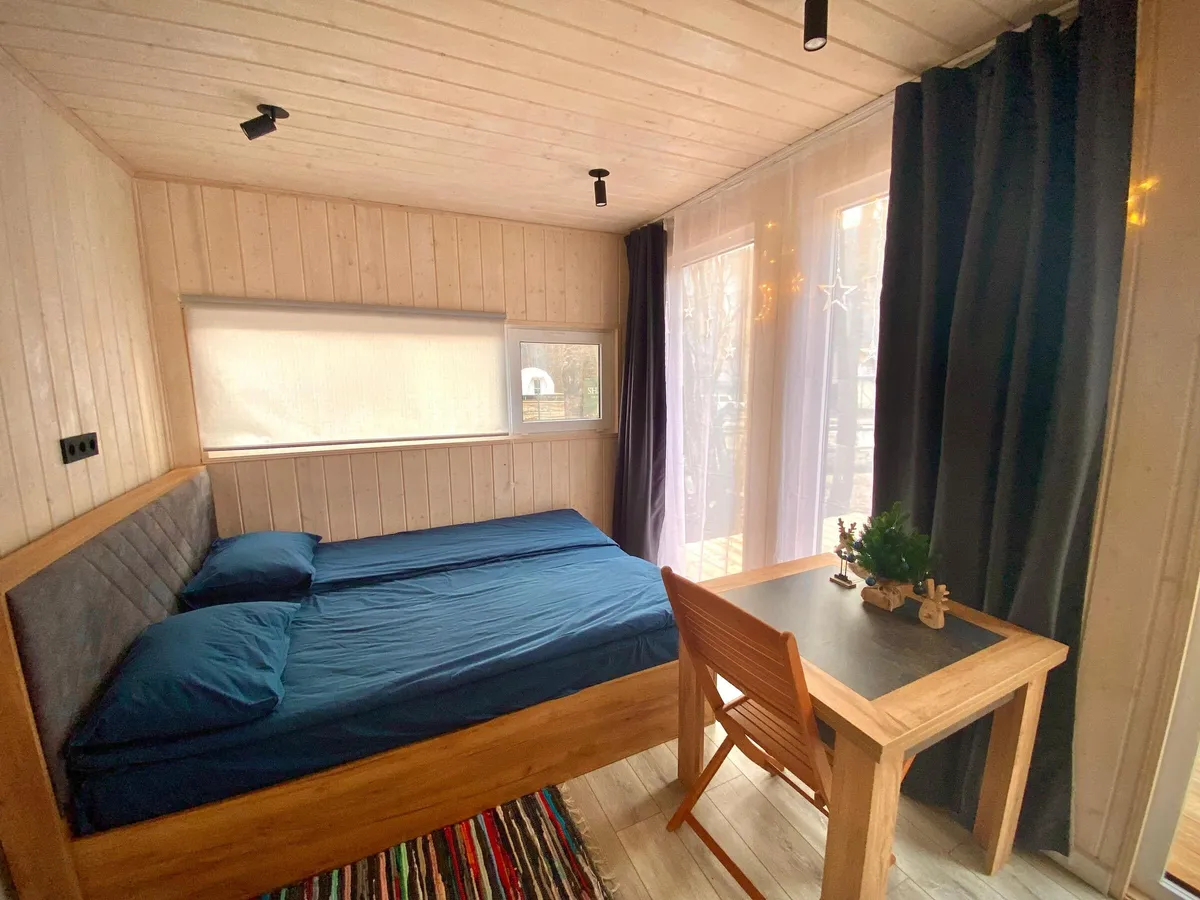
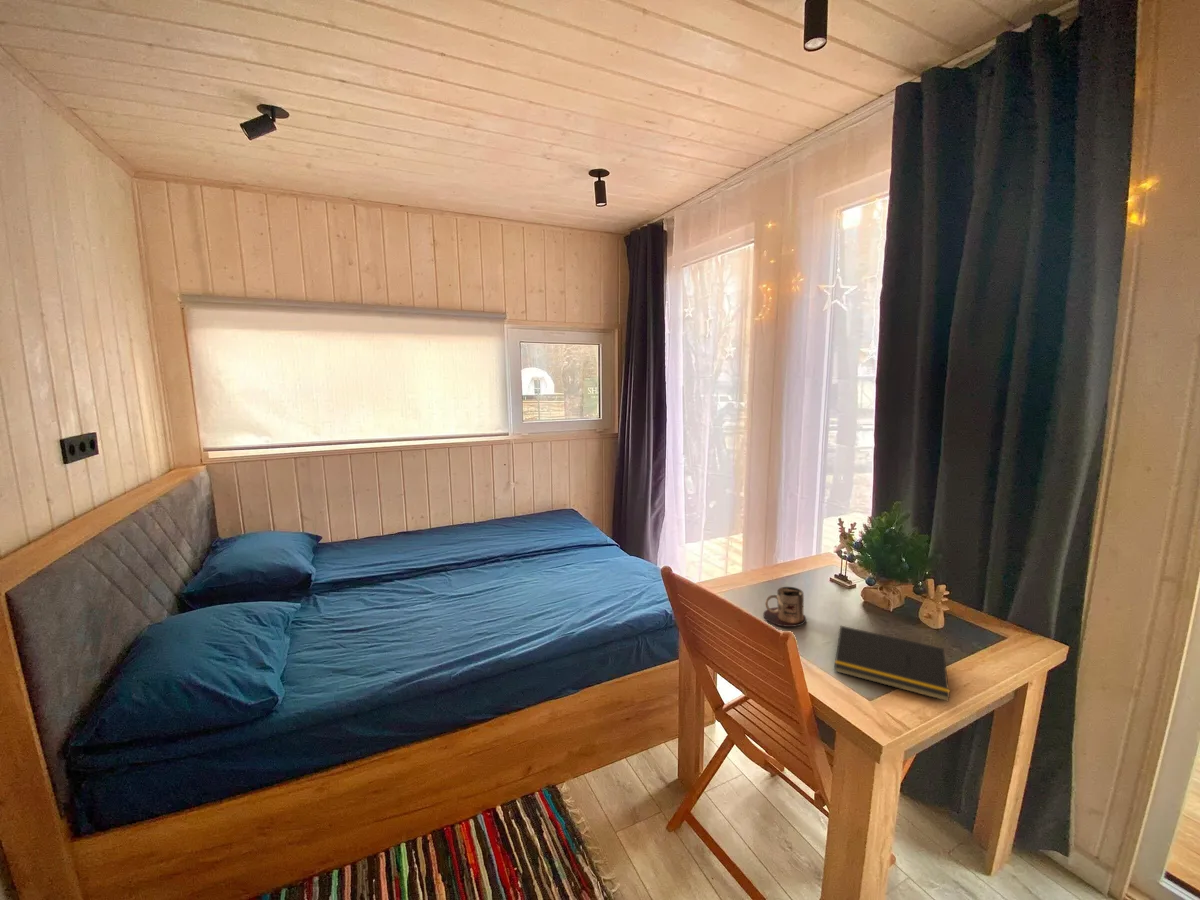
+ mug (785, 603)
+ notepad (889, 659)
